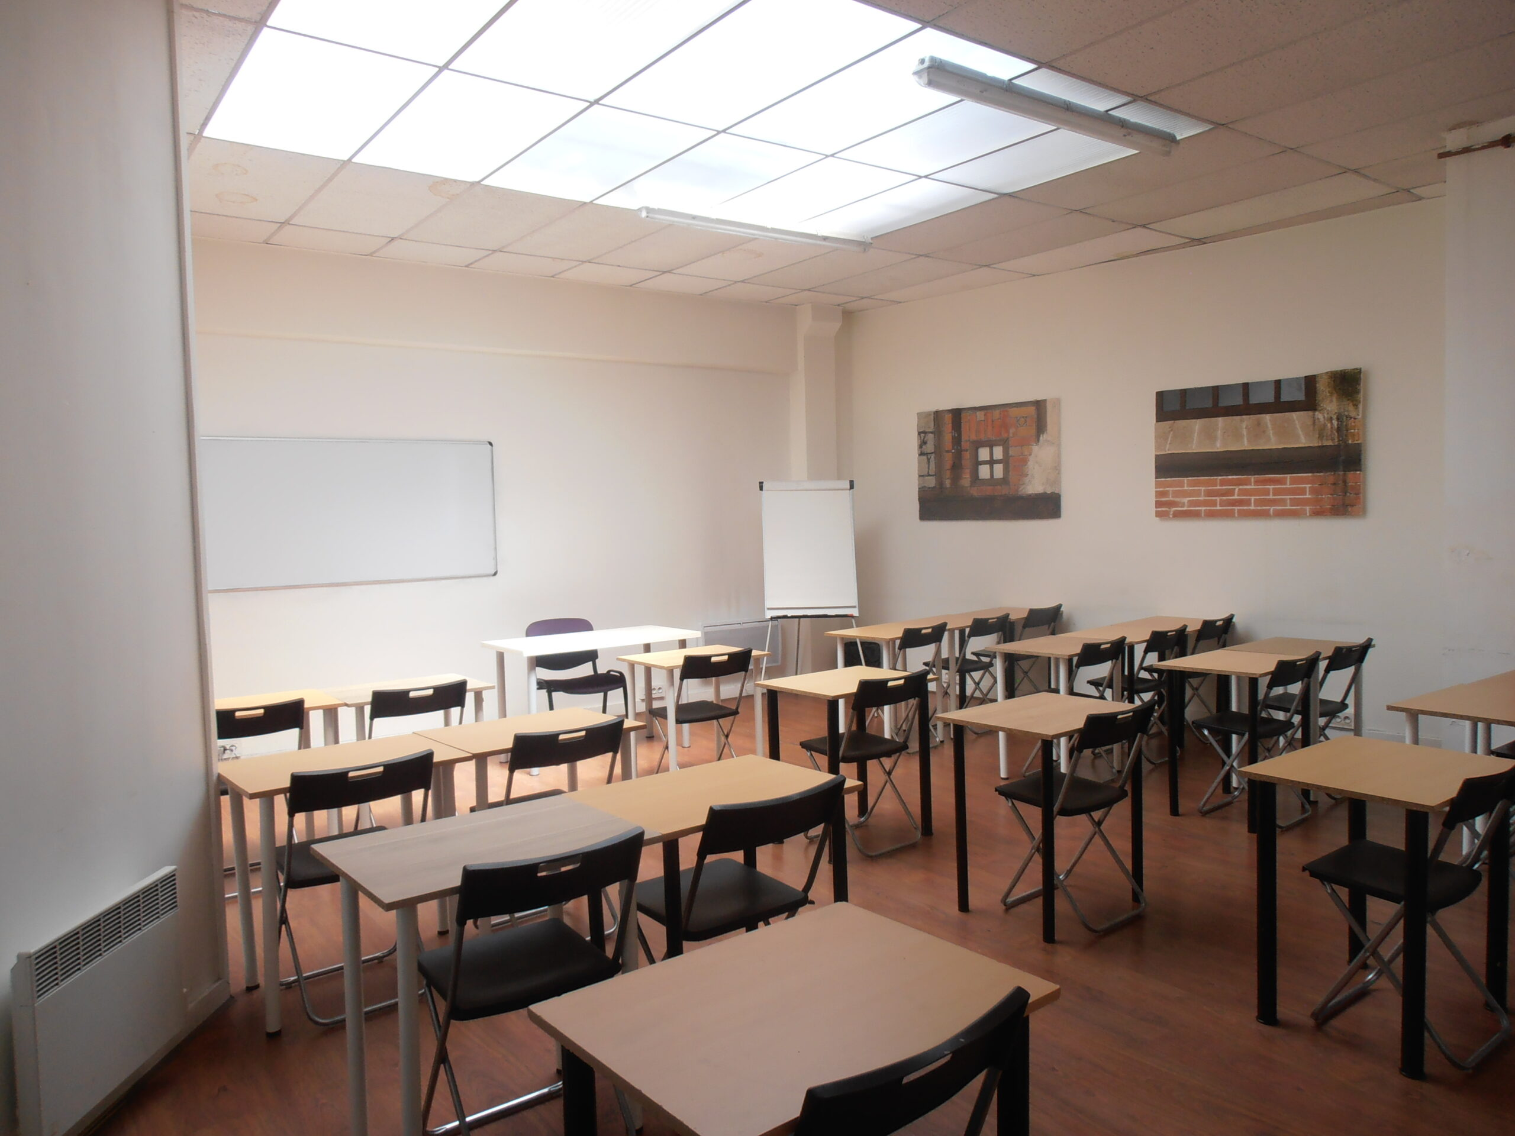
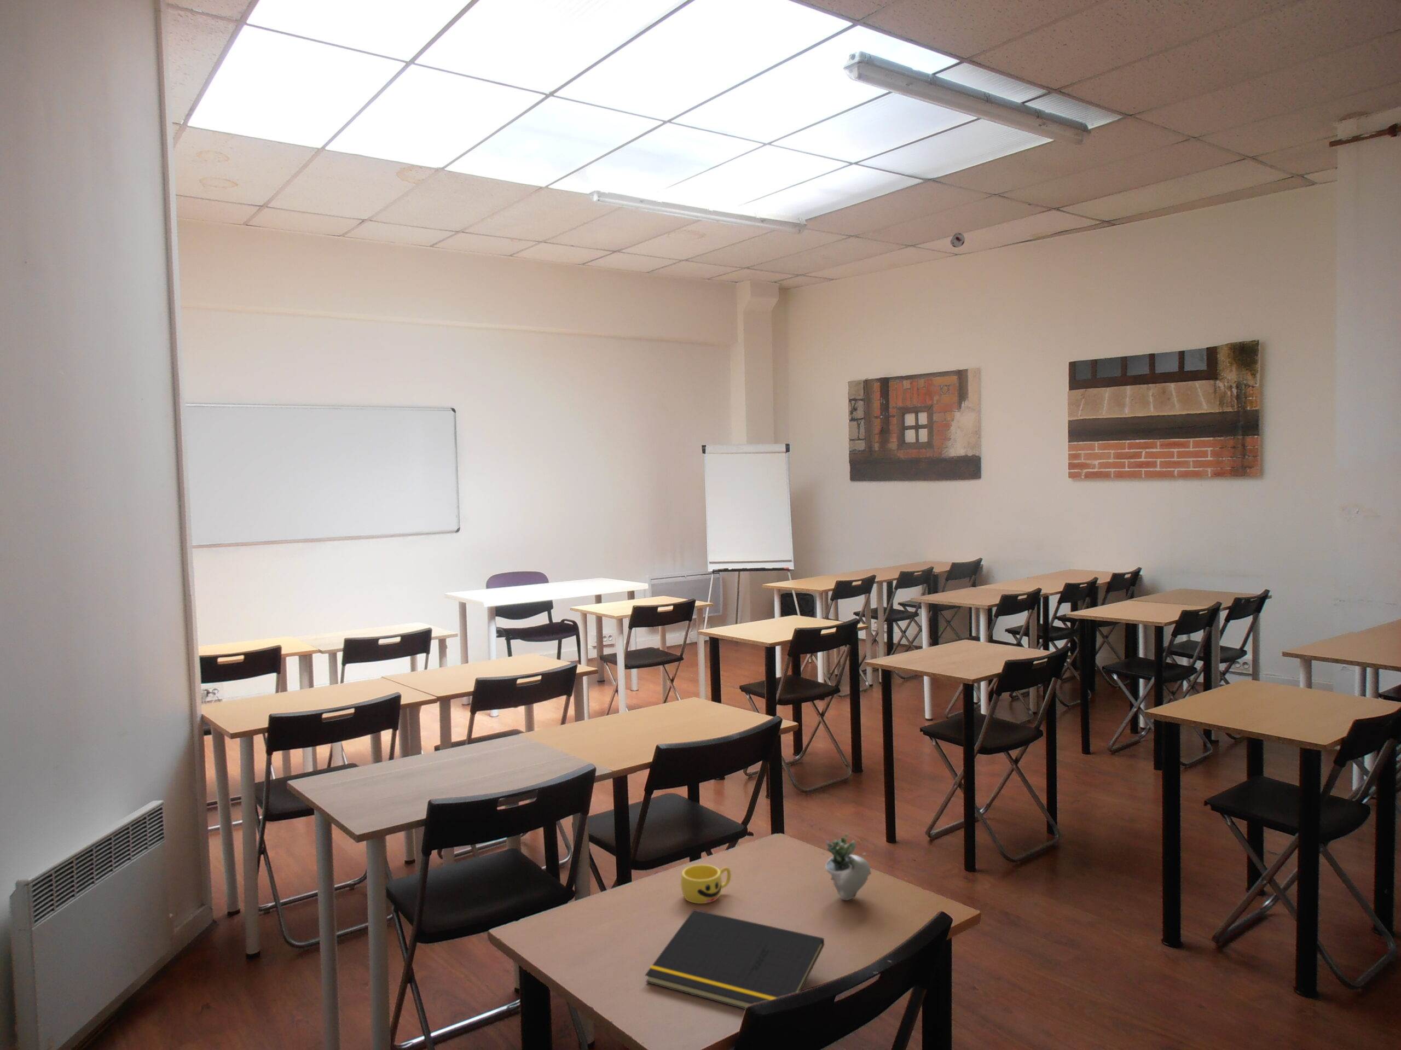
+ cup (706, 882)
+ succulent plant (856, 869)
+ smoke detector (958, 239)
+ notepad (736, 960)
